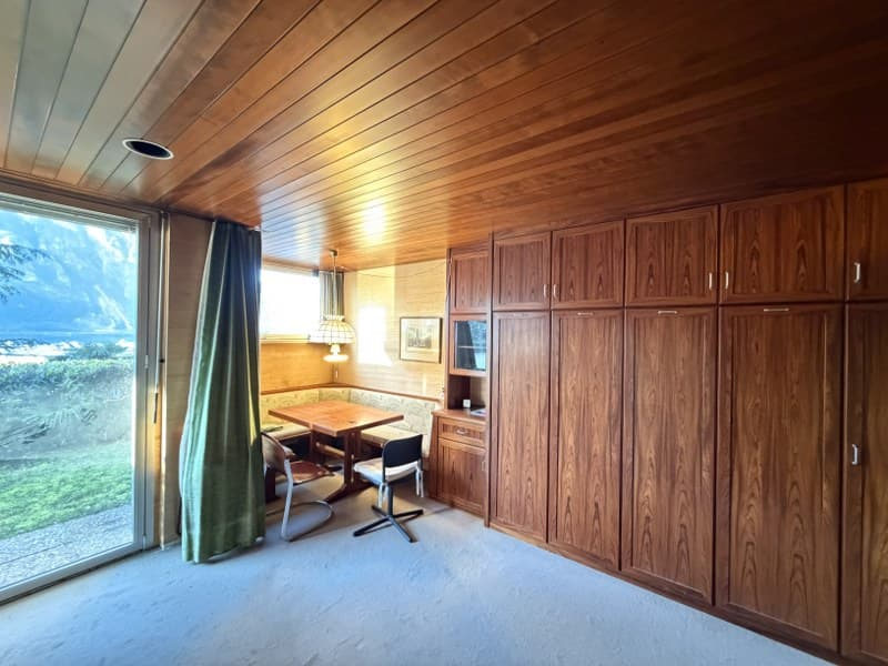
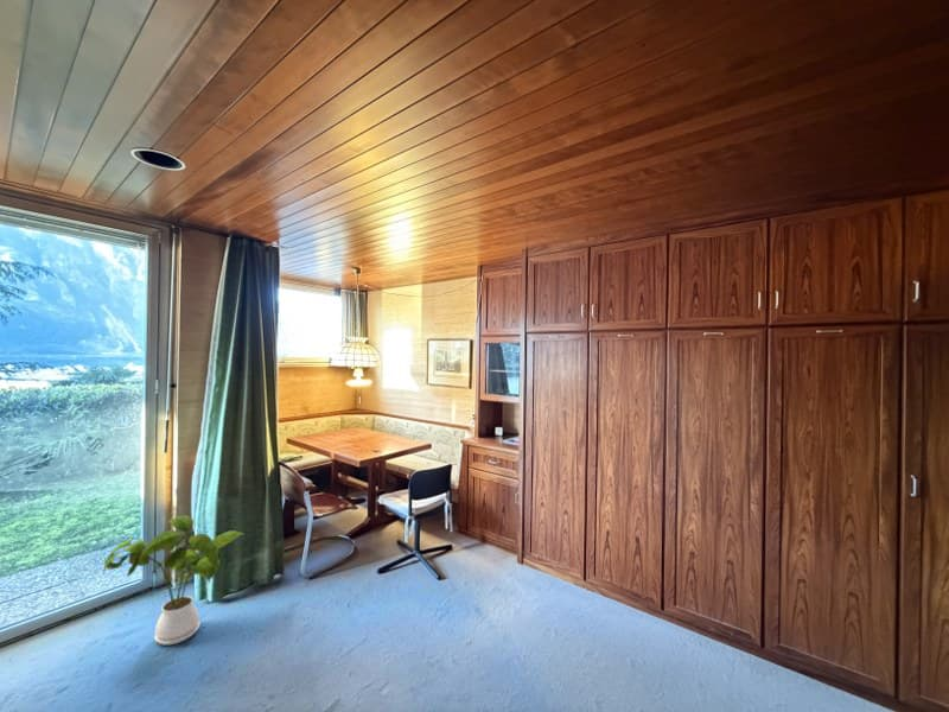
+ house plant (186, 578)
